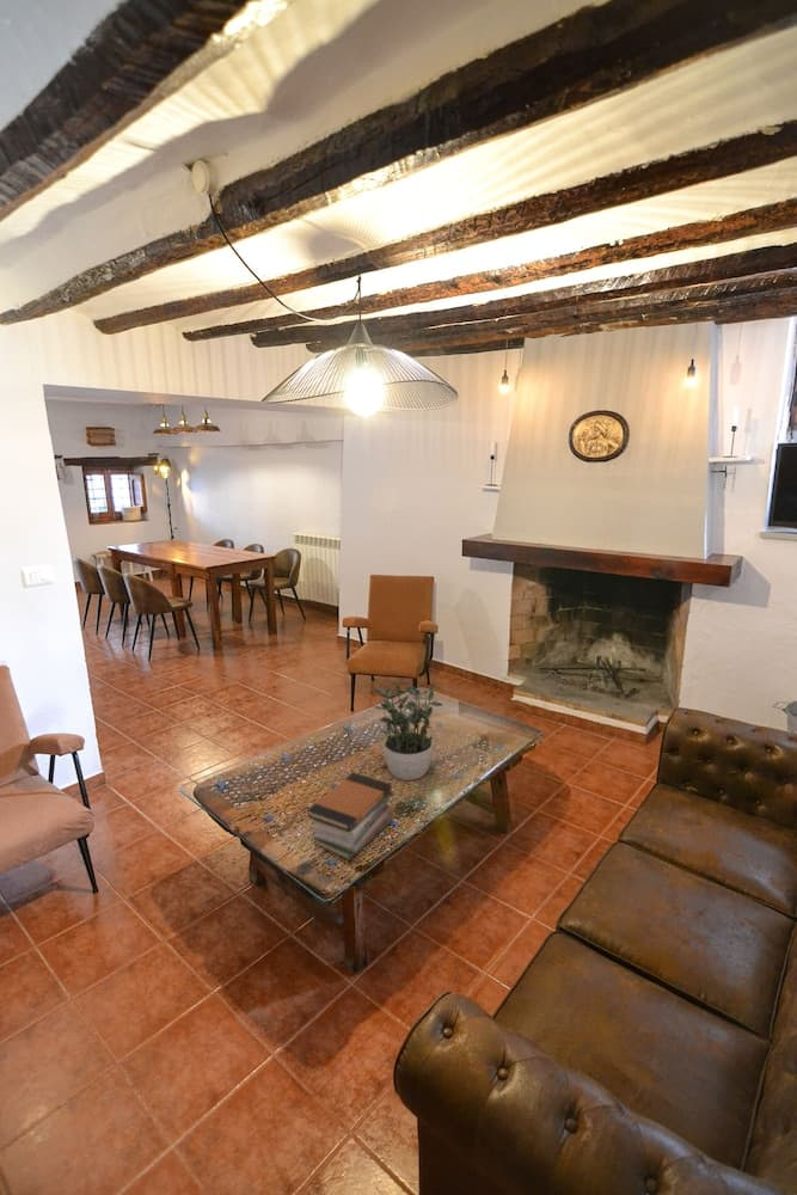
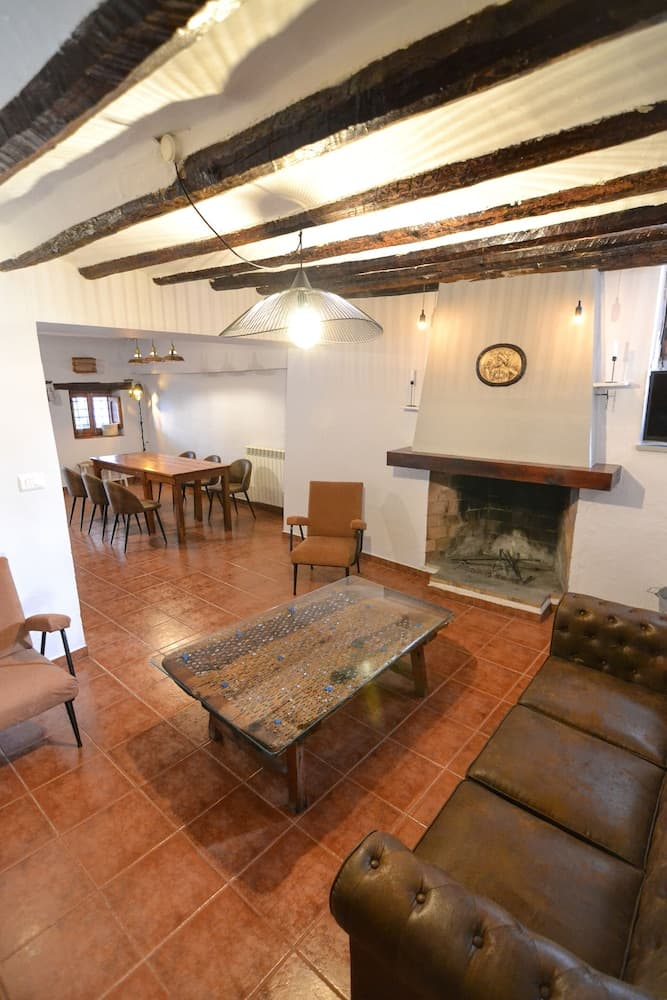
- book stack (351, 814)
- potted plant (407, 729)
